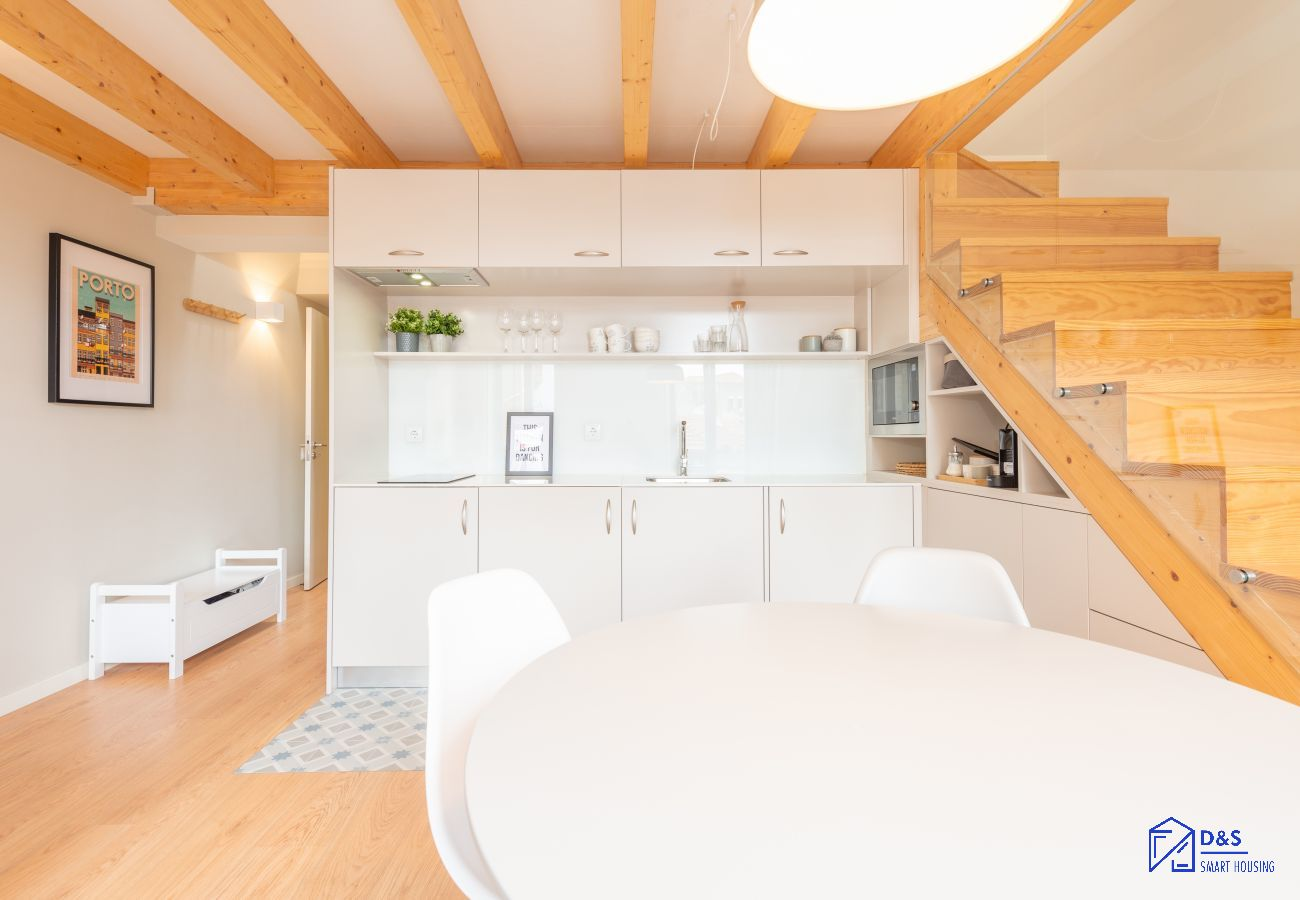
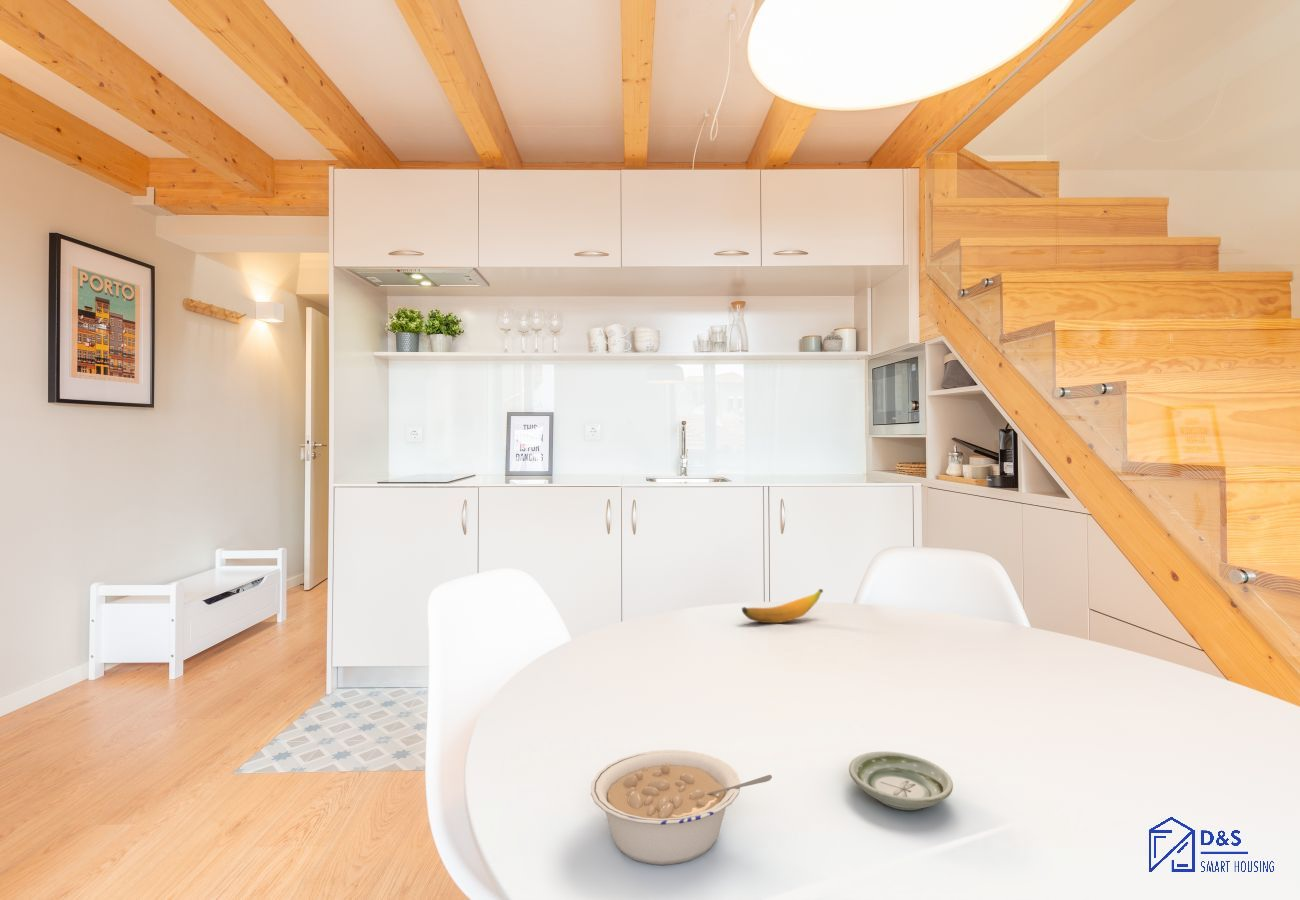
+ legume (671, 801)
+ banana (783, 607)
+ saucer (899, 784)
